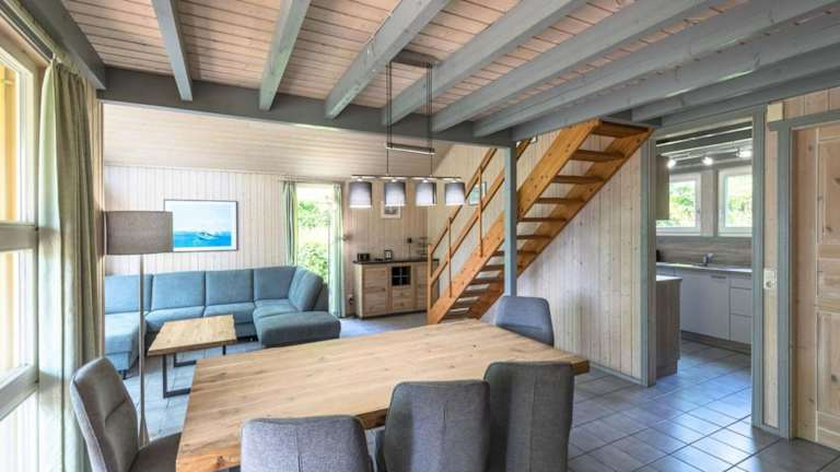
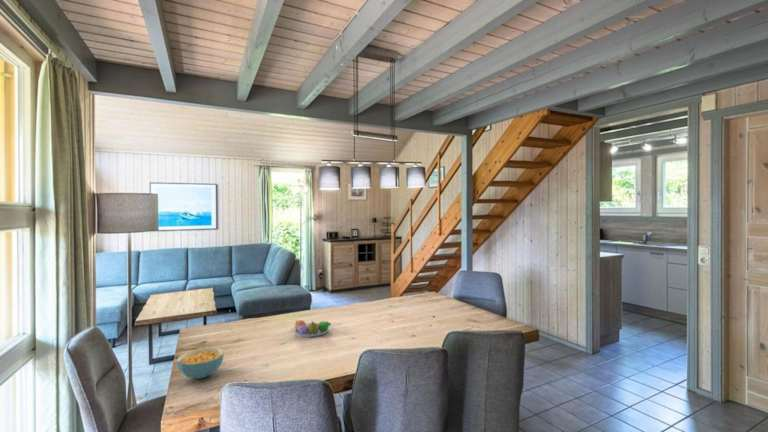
+ fruit bowl (313, 325)
+ cereal bowl (201, 365)
